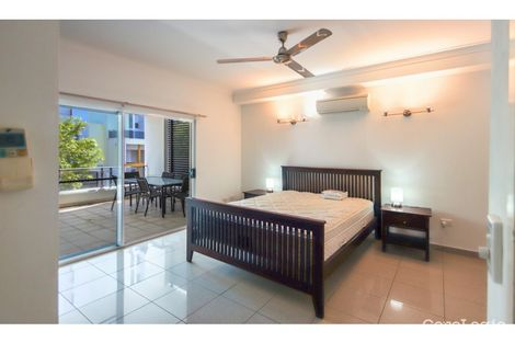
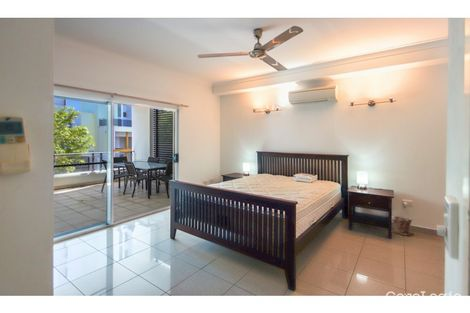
+ plant pot (401, 224)
